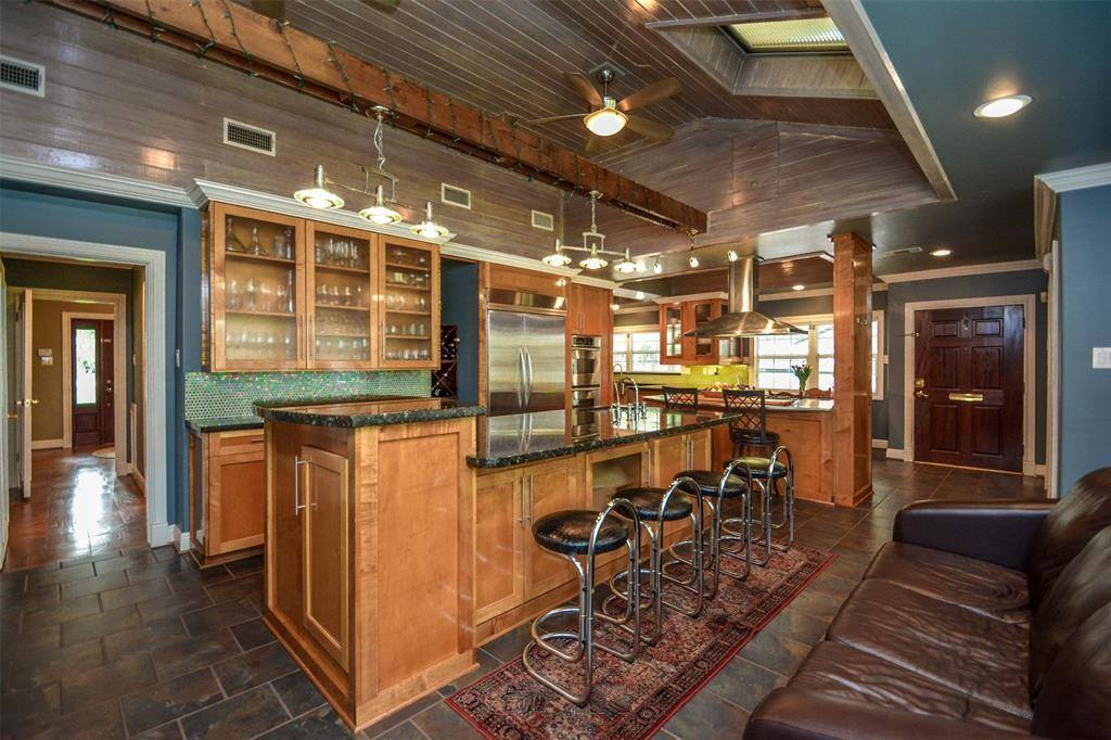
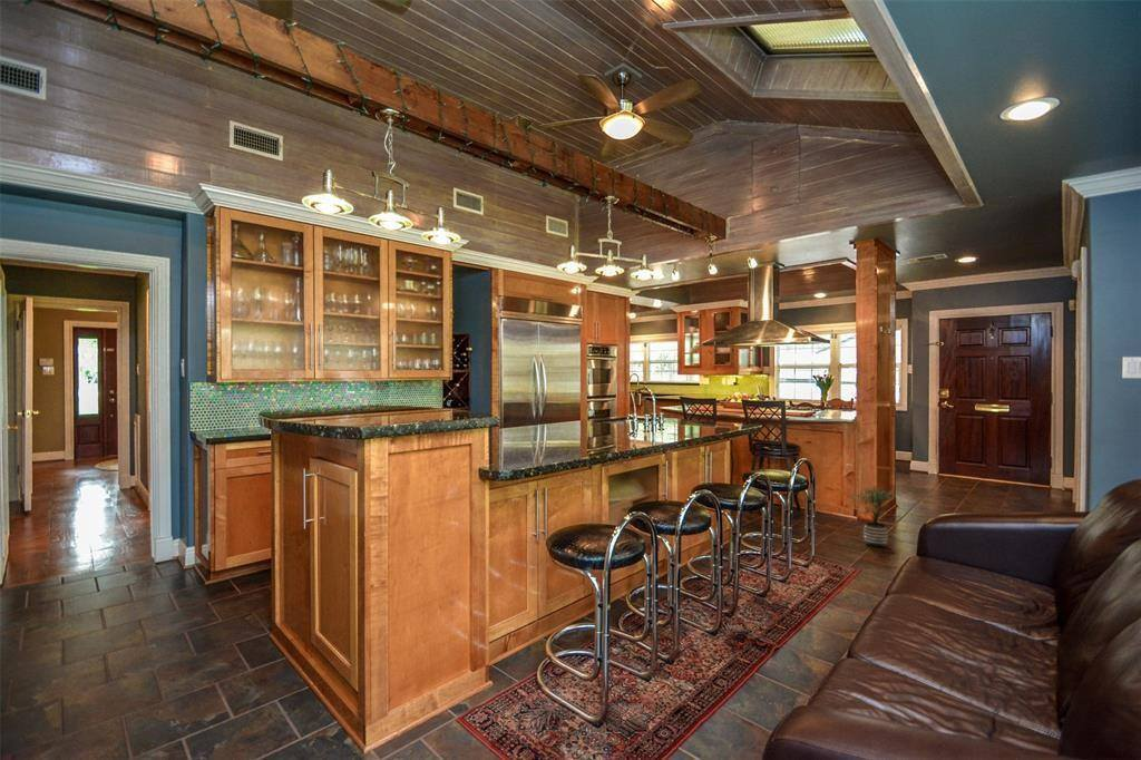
+ potted plant (874, 515)
